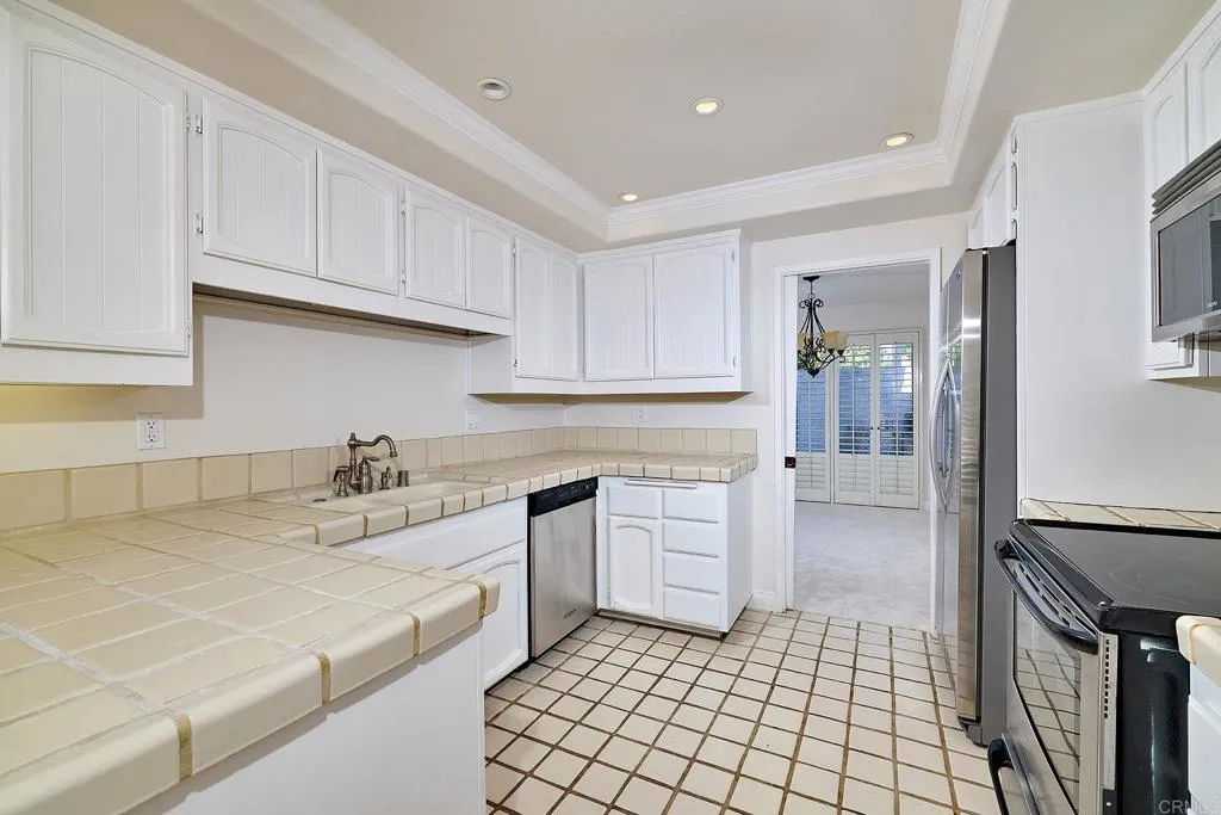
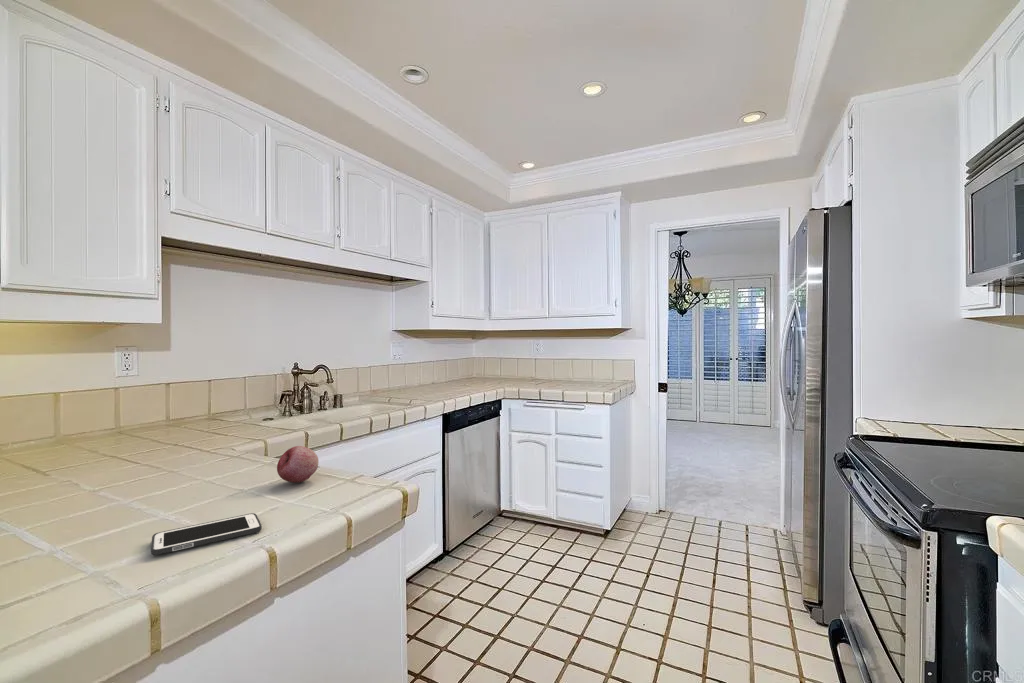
+ cell phone (208, 532)
+ fruit (298, 464)
